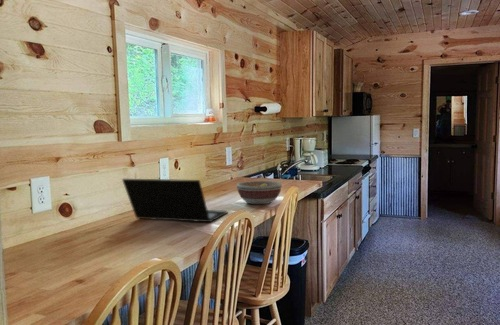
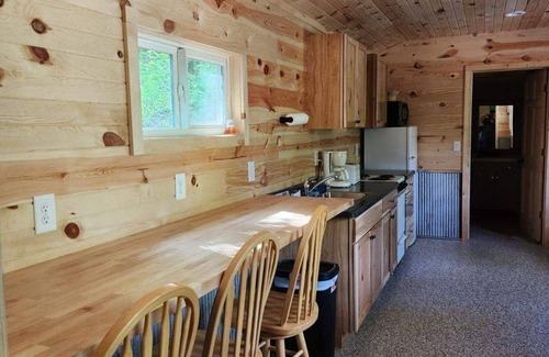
- laptop (177, 196)
- bowl (259, 193)
